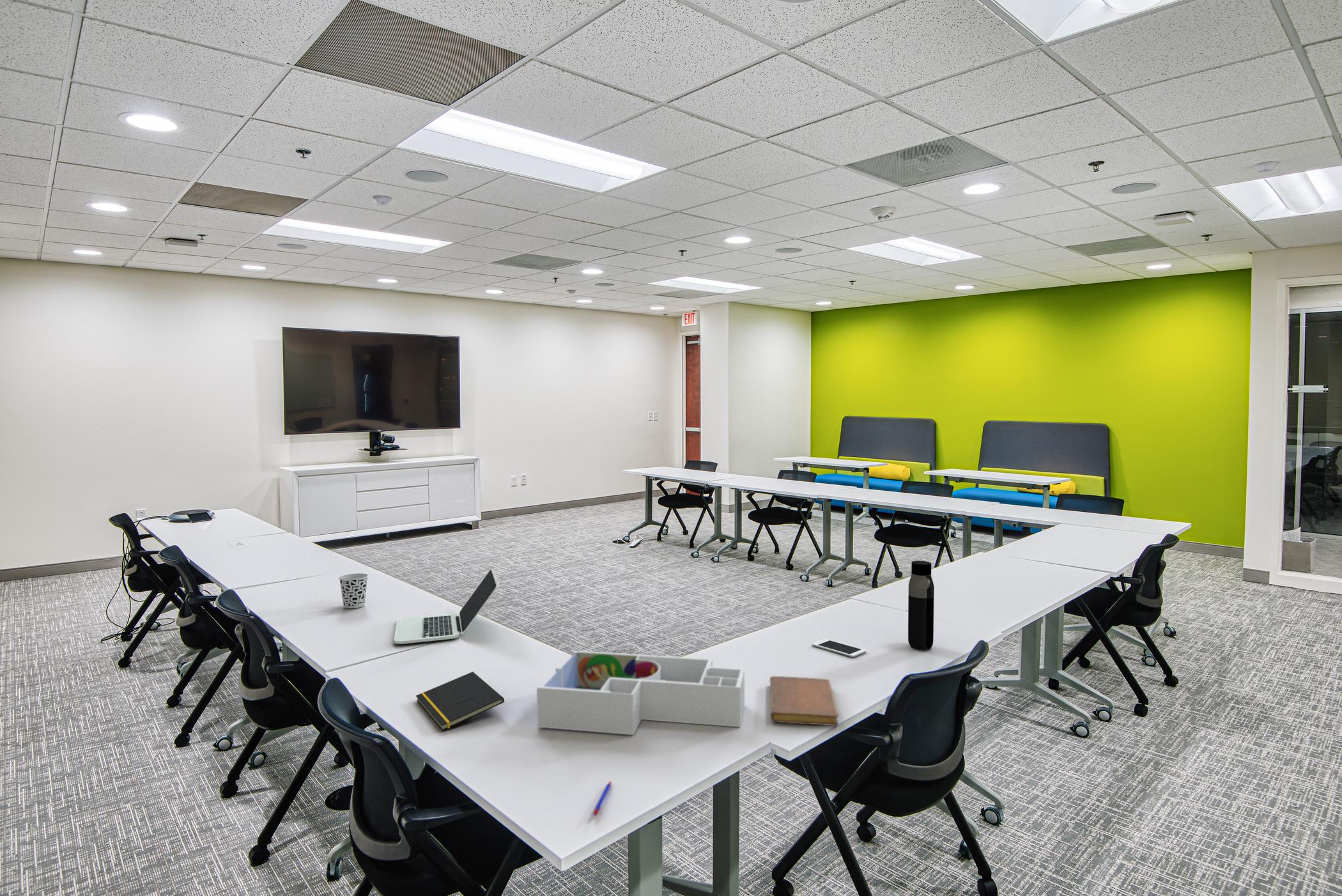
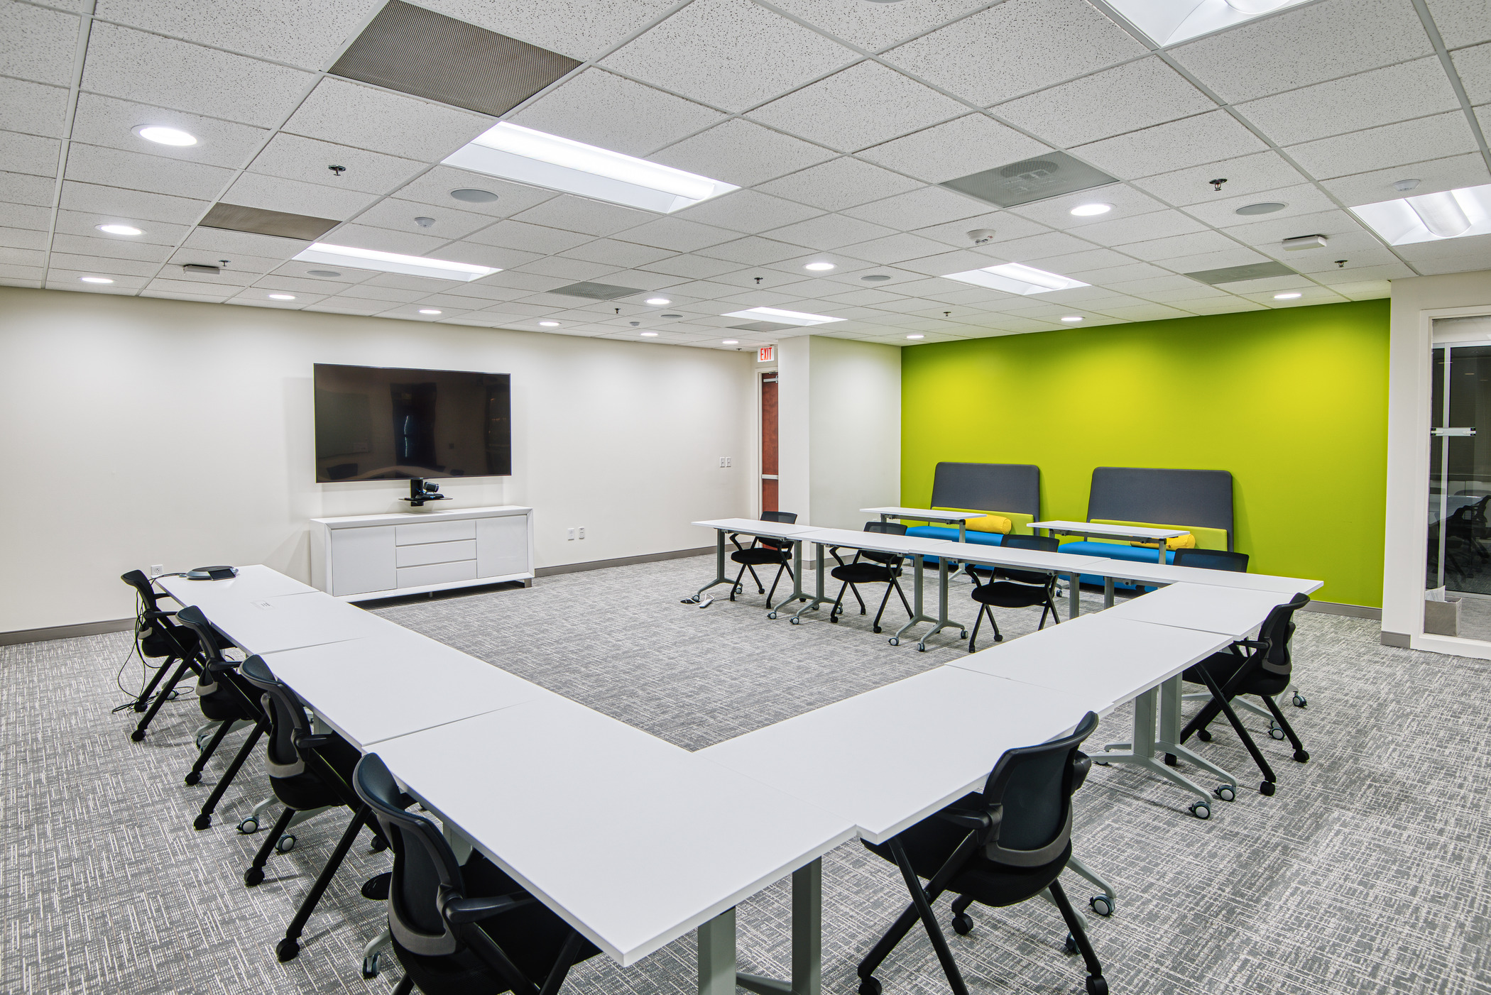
- desk organizer (647, 692)
- cup (353, 591)
- water bottle (921, 605)
- pen (603, 796)
- notepad (459, 699)
- laptop (446, 614)
- cell phone (838, 647)
- notebook (801, 699)
